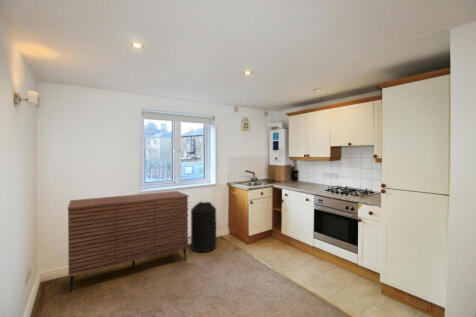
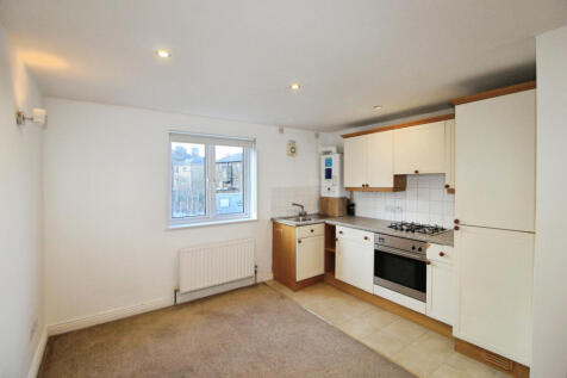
- trash can (203, 224)
- sideboard (133, 233)
